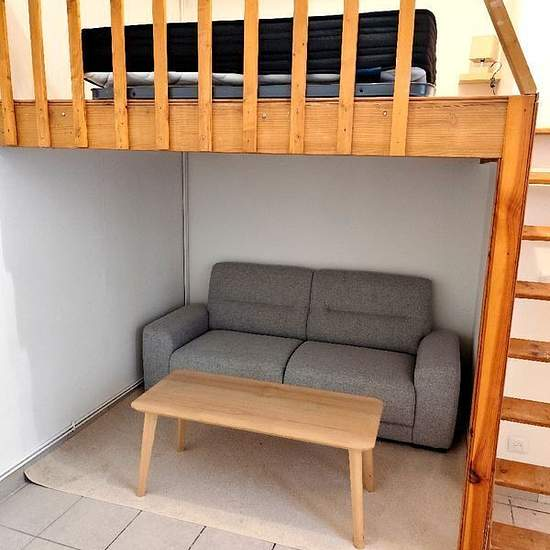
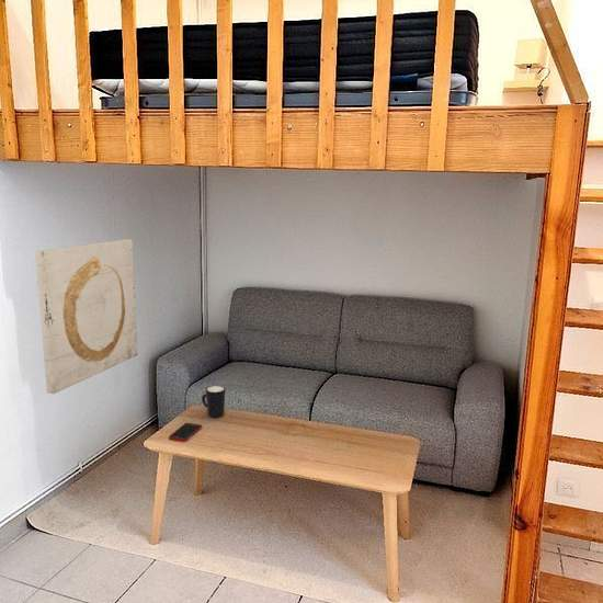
+ wall art (92, 309)
+ cell phone (185, 431)
+ mug (213, 401)
